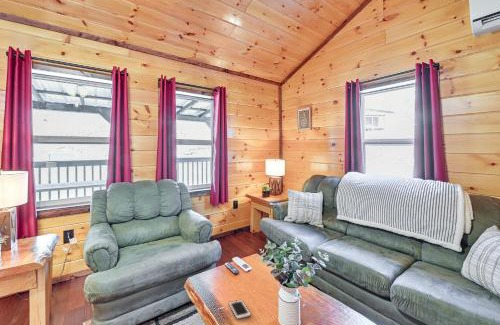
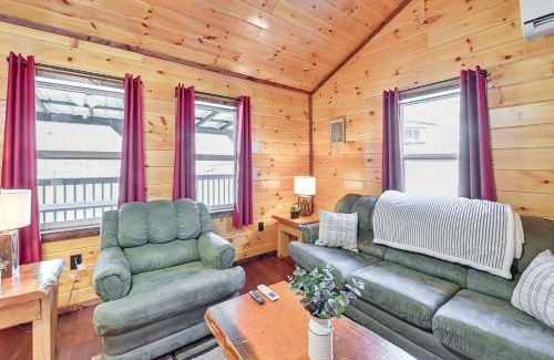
- cell phone (239, 309)
